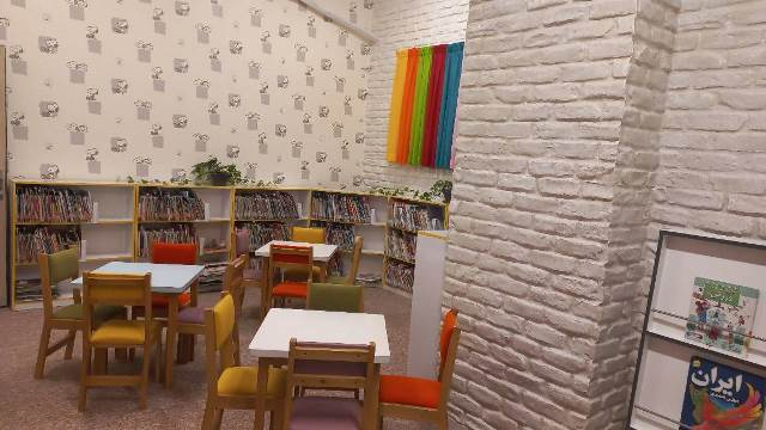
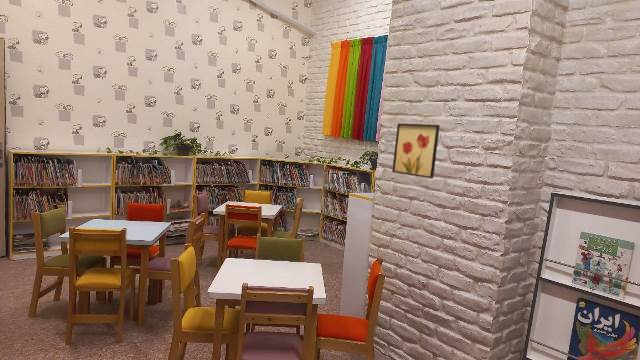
+ wall art (415, 149)
